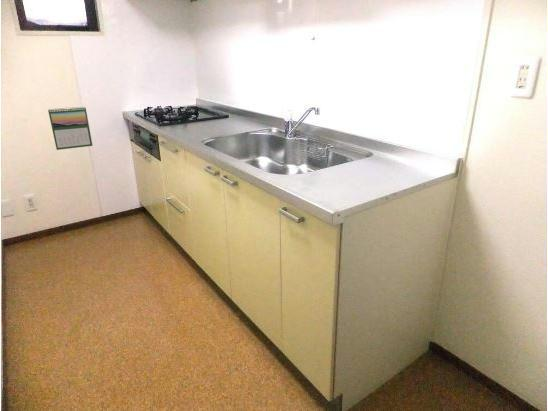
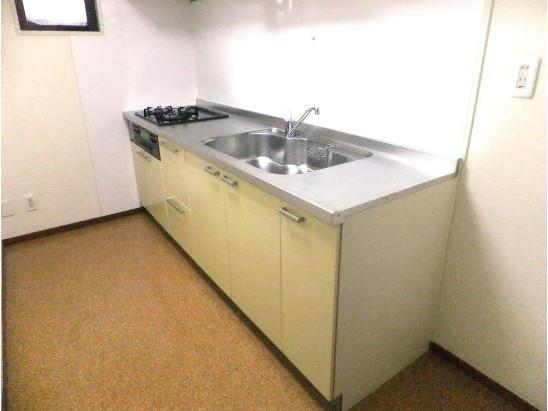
- calendar (71, 127)
